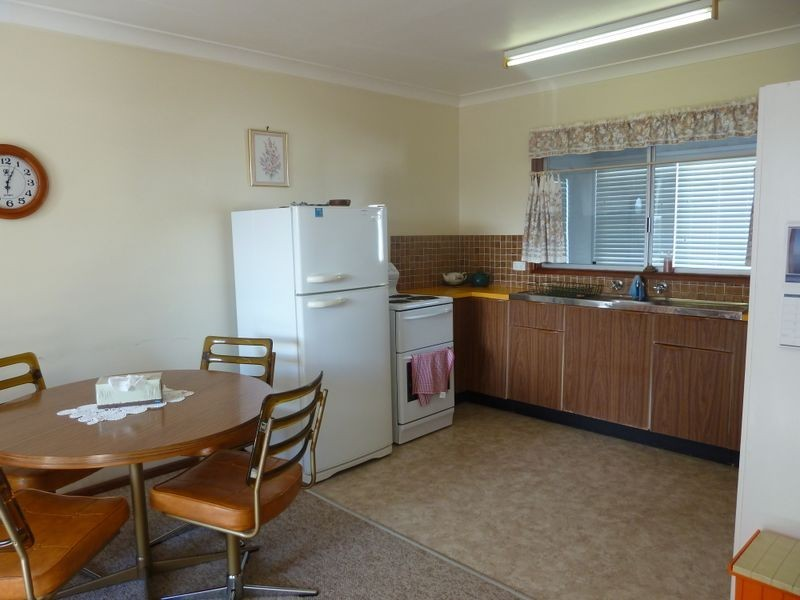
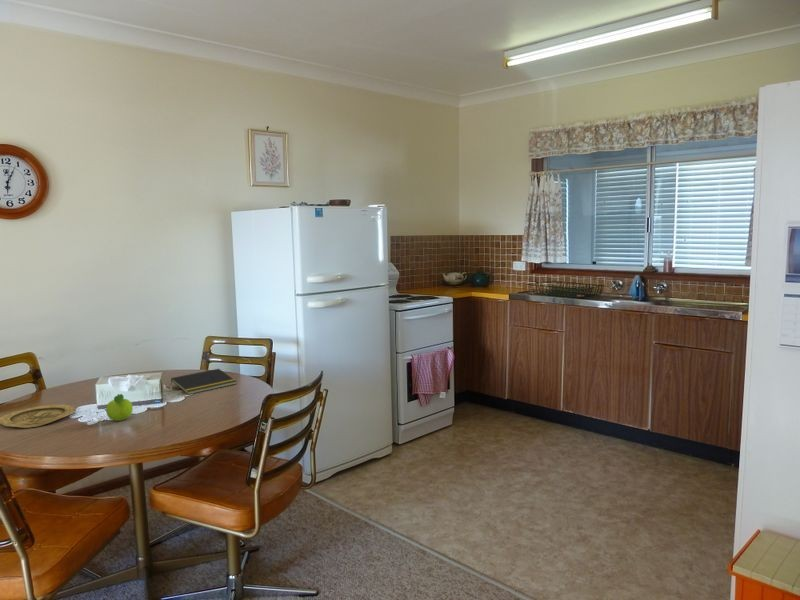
+ fruit (119, 407)
+ notepad (204, 380)
+ plate (38, 415)
